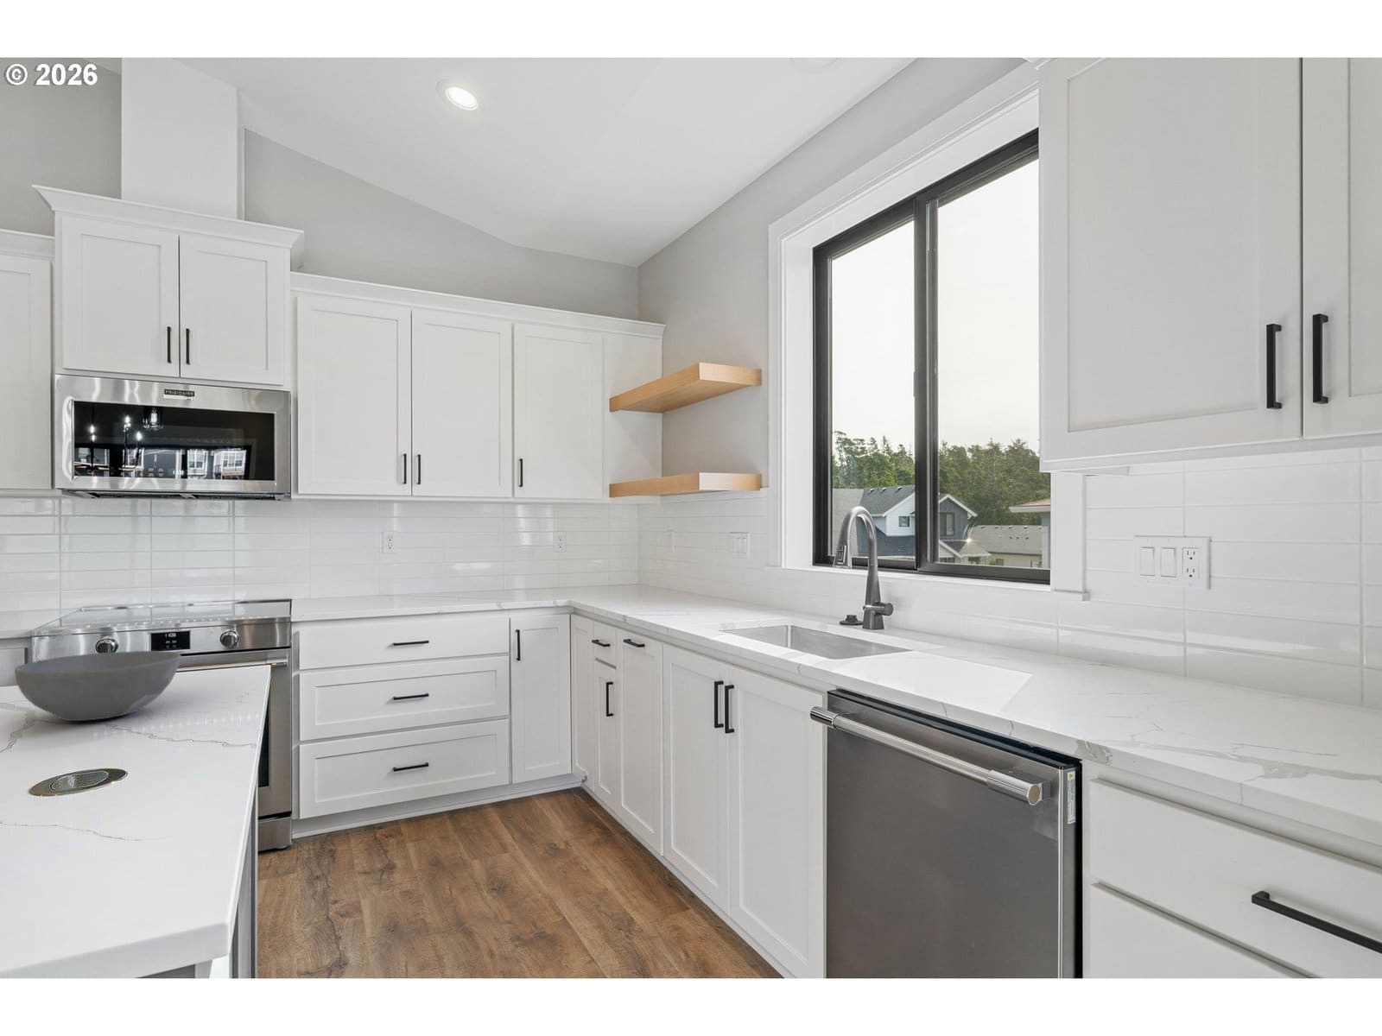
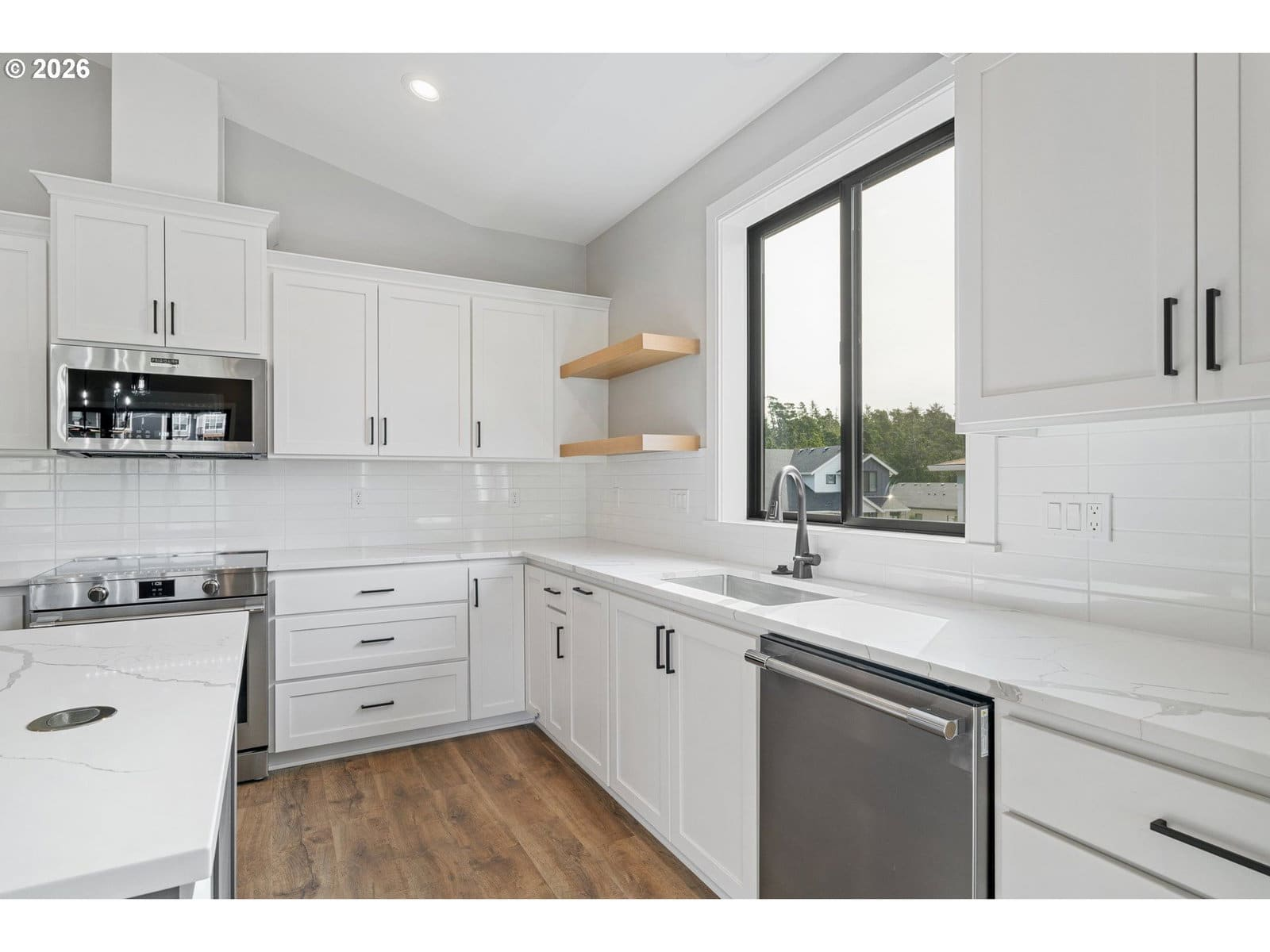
- bowl (102, 687)
